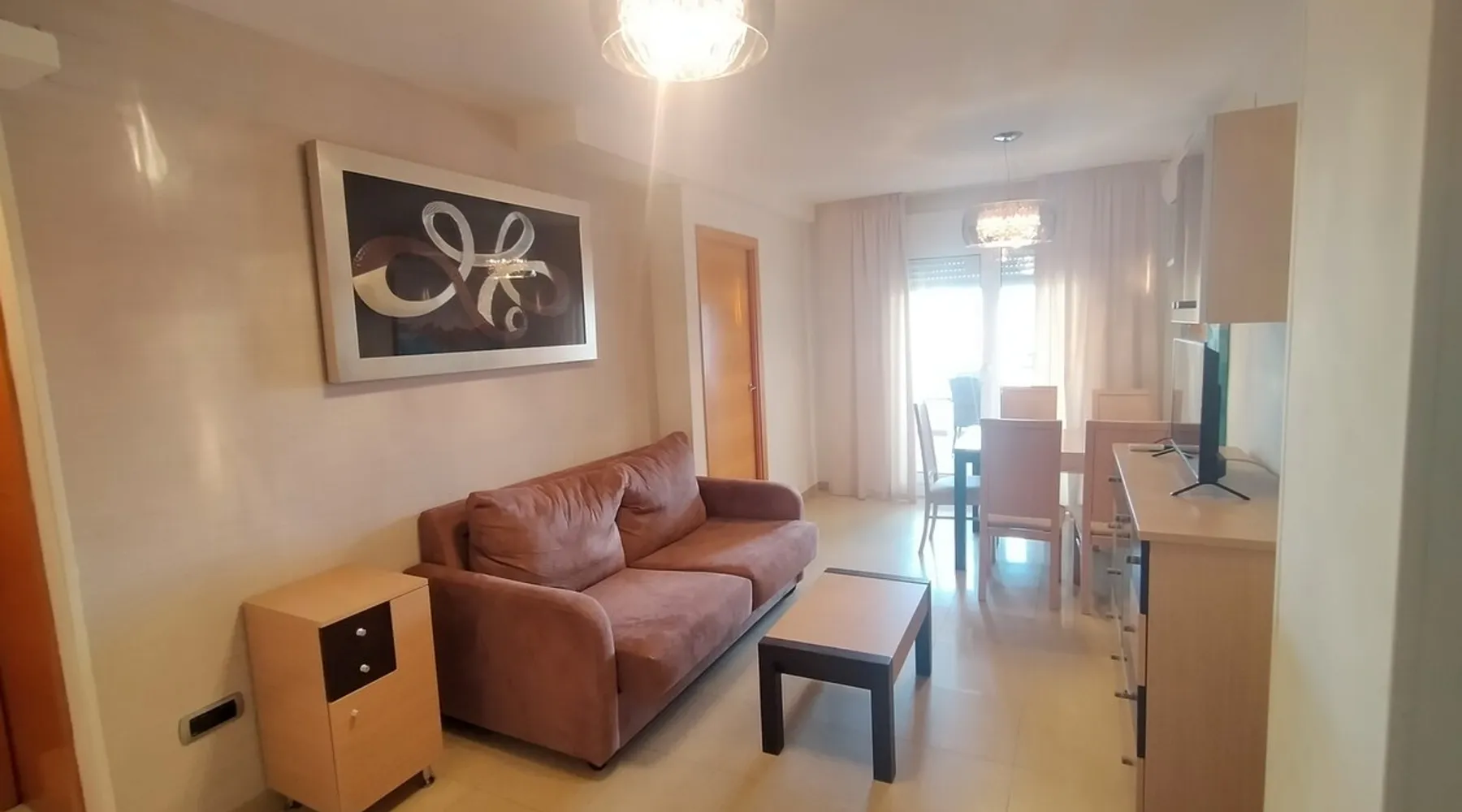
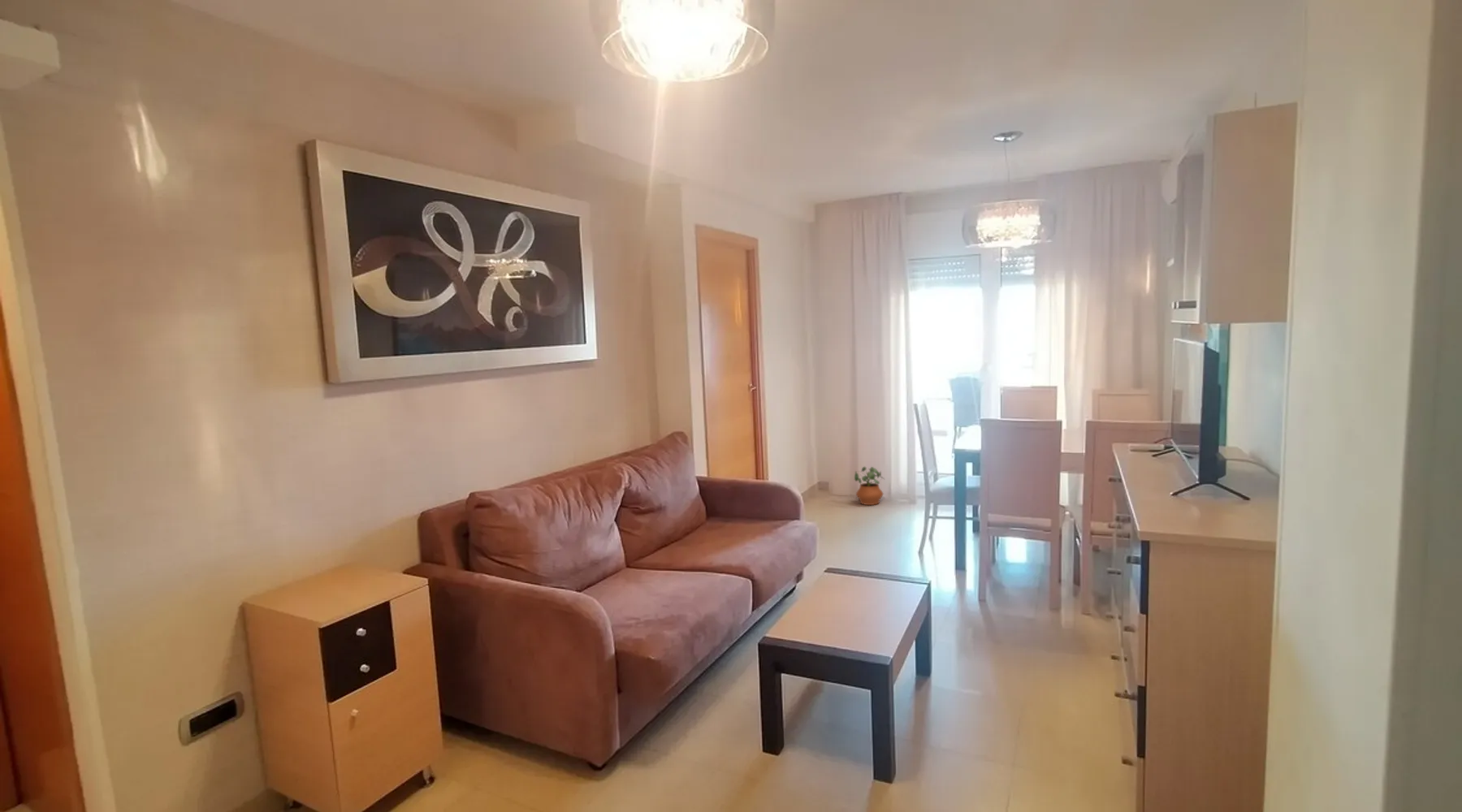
+ potted plant (870, 484)
